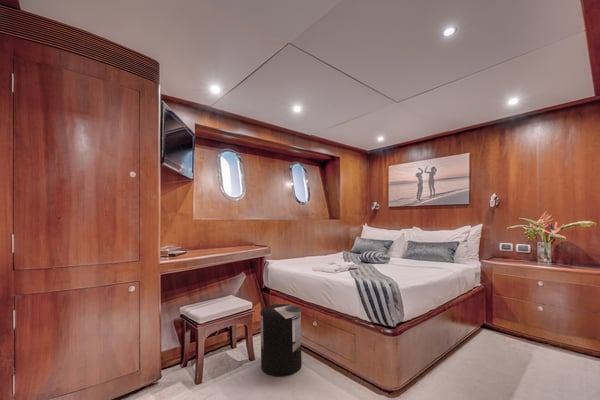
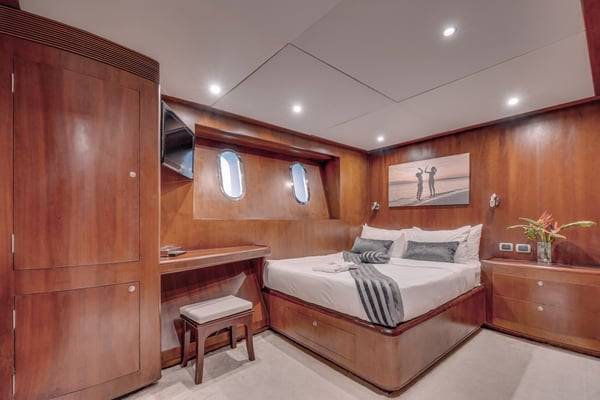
- trash can (281, 338)
